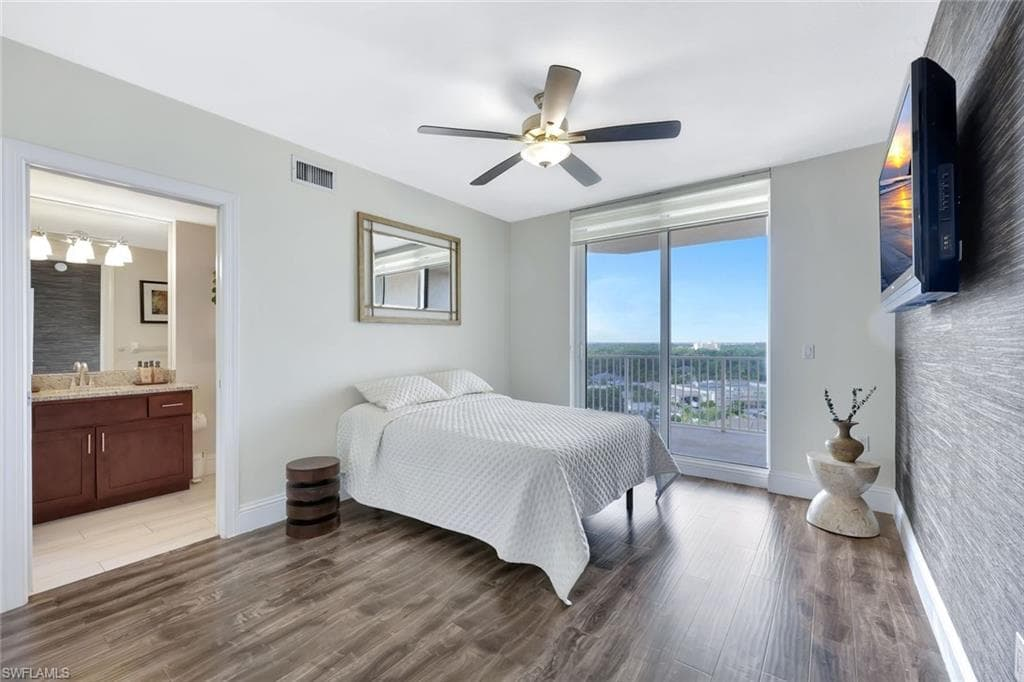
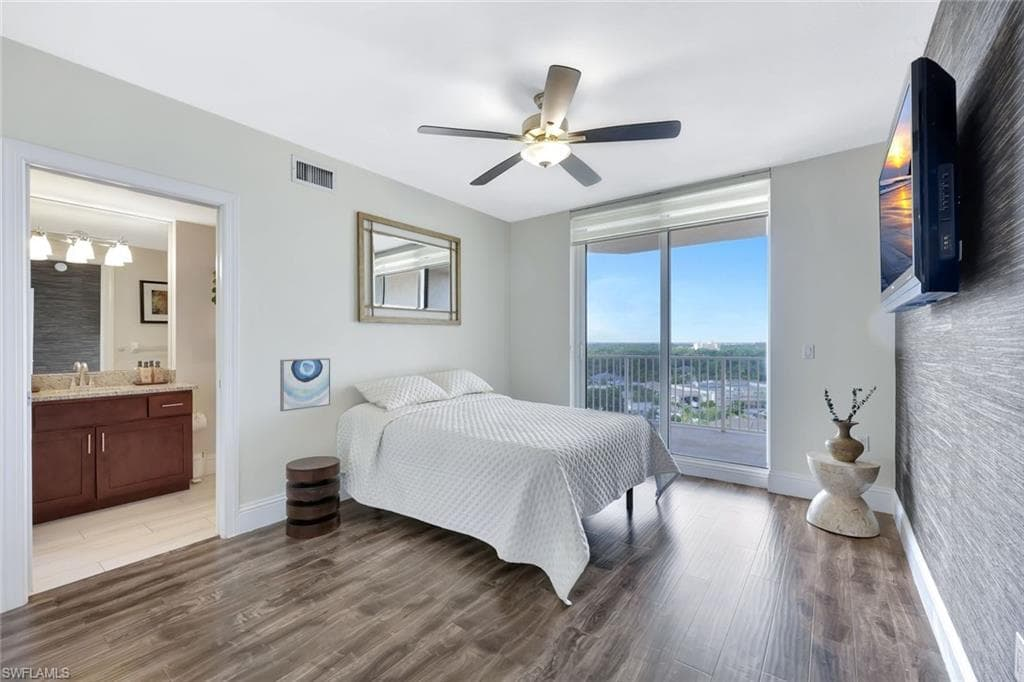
+ wall art (306, 383)
